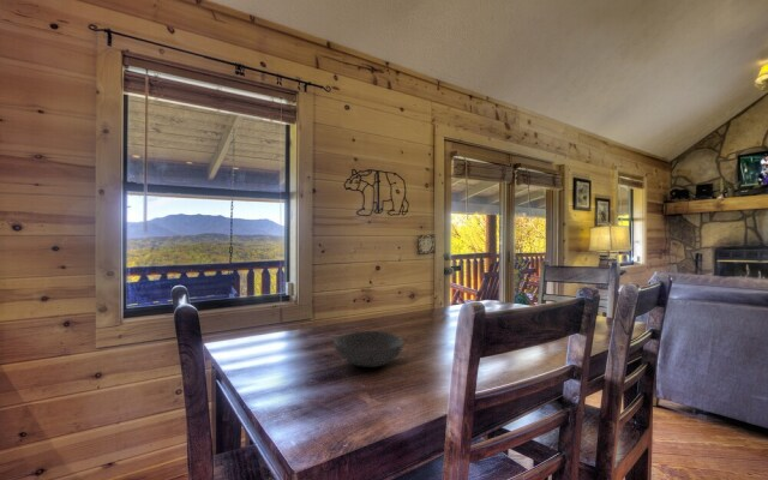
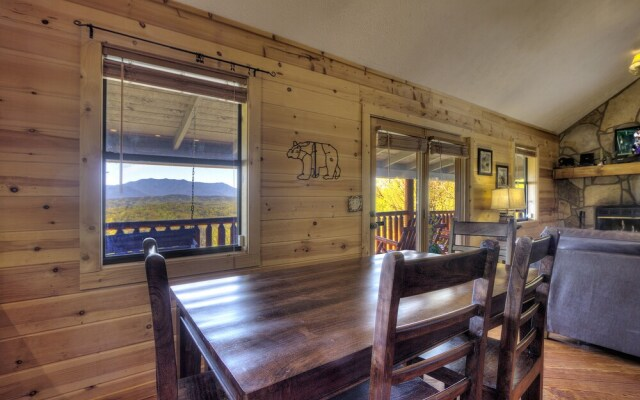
- bowl (368, 350)
